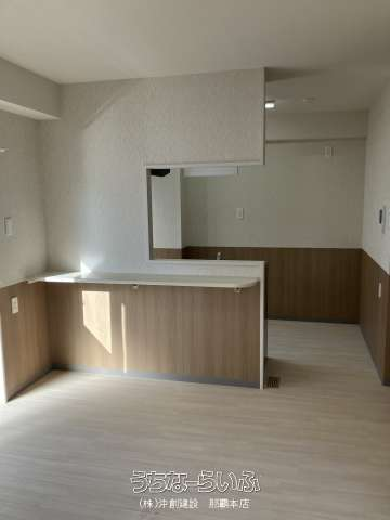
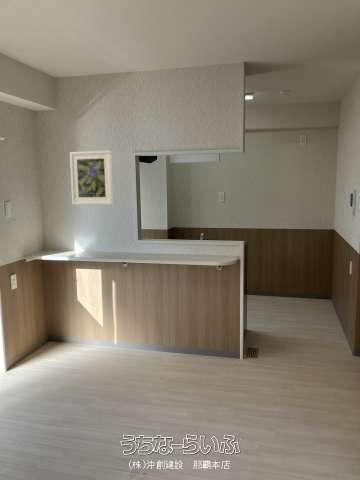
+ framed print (91, 178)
